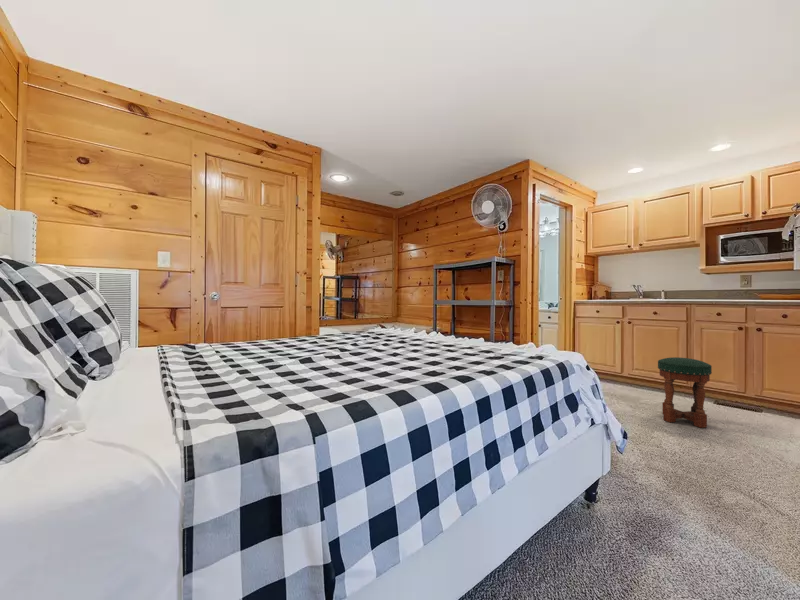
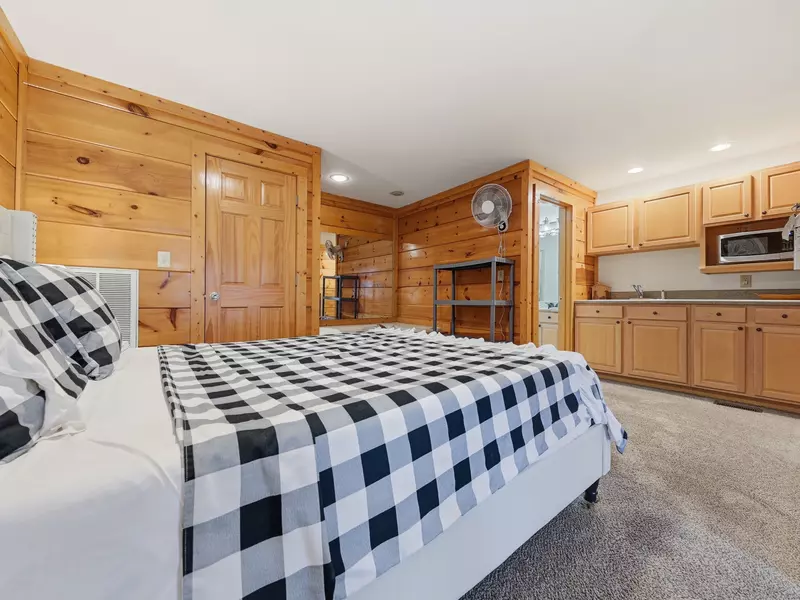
- stool (683, 380)
